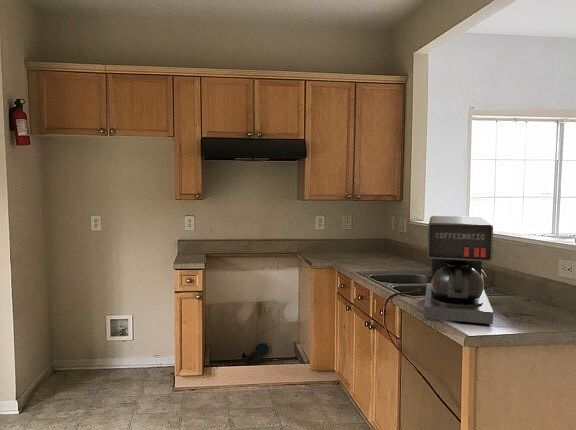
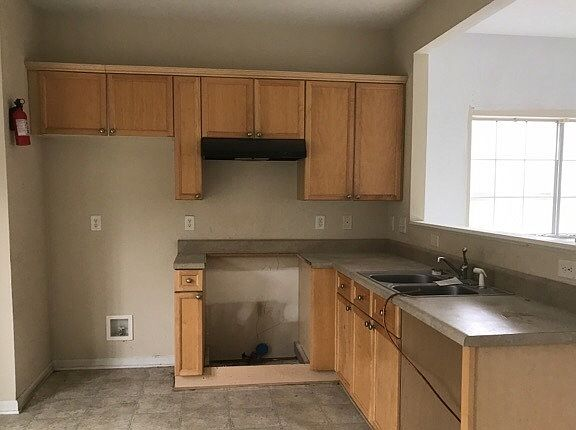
- coffee maker (456, 264)
